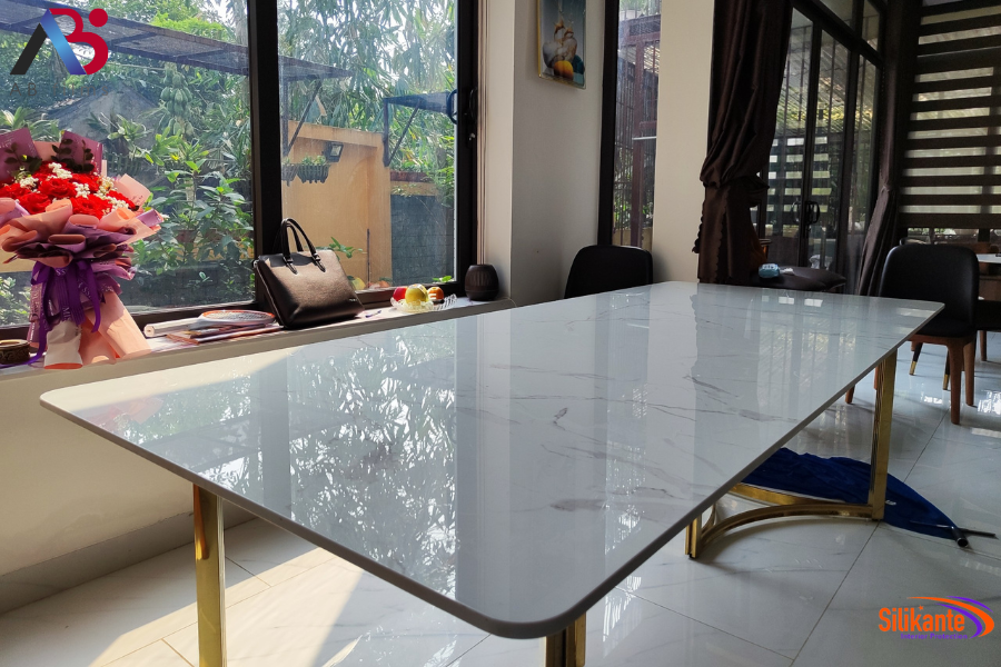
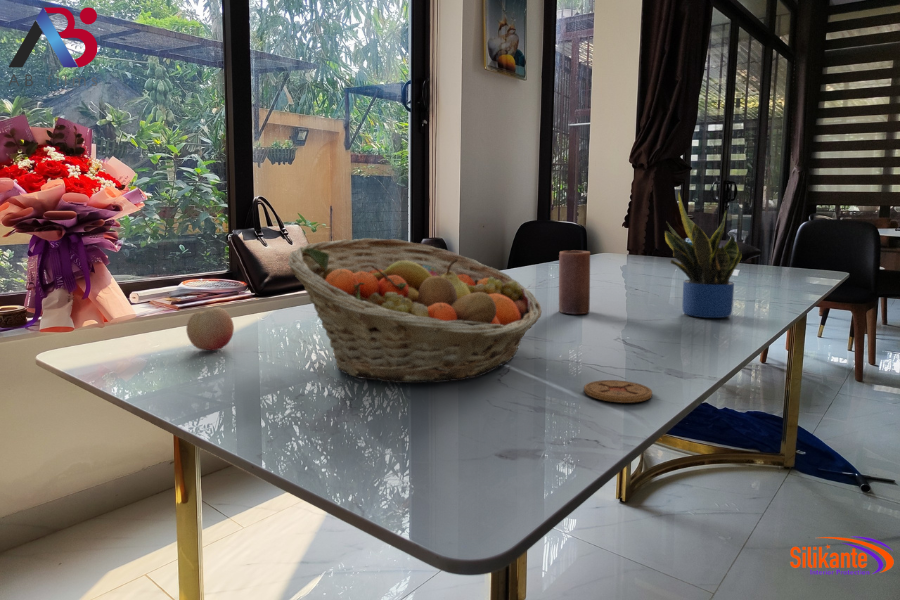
+ fruit (210, 328)
+ fruit basket (421, 301)
+ candle (574, 281)
+ potted plant (695, 251)
+ coaster (617, 390)
